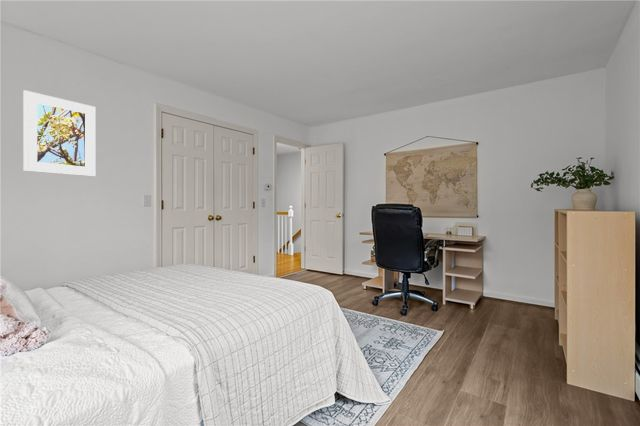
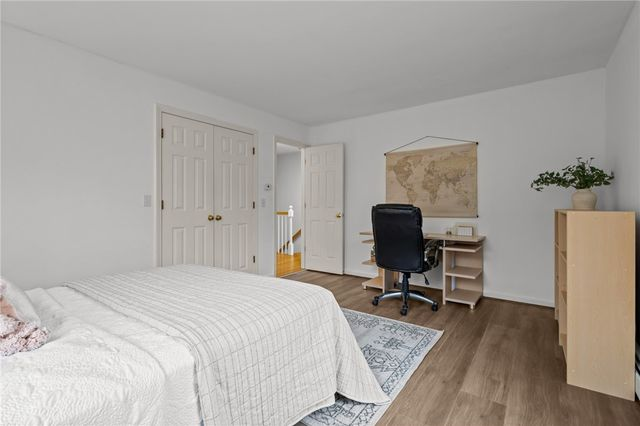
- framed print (62, 136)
